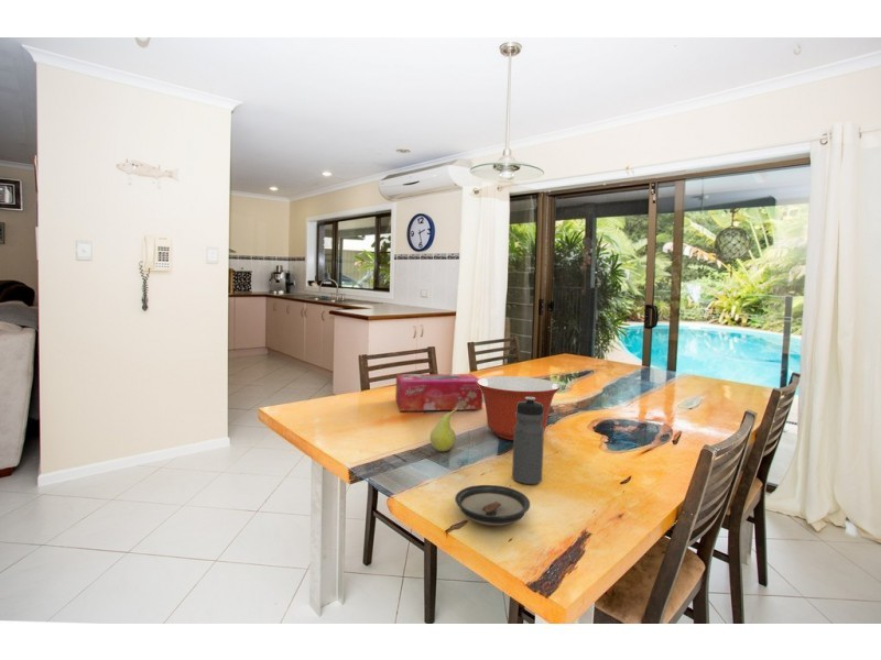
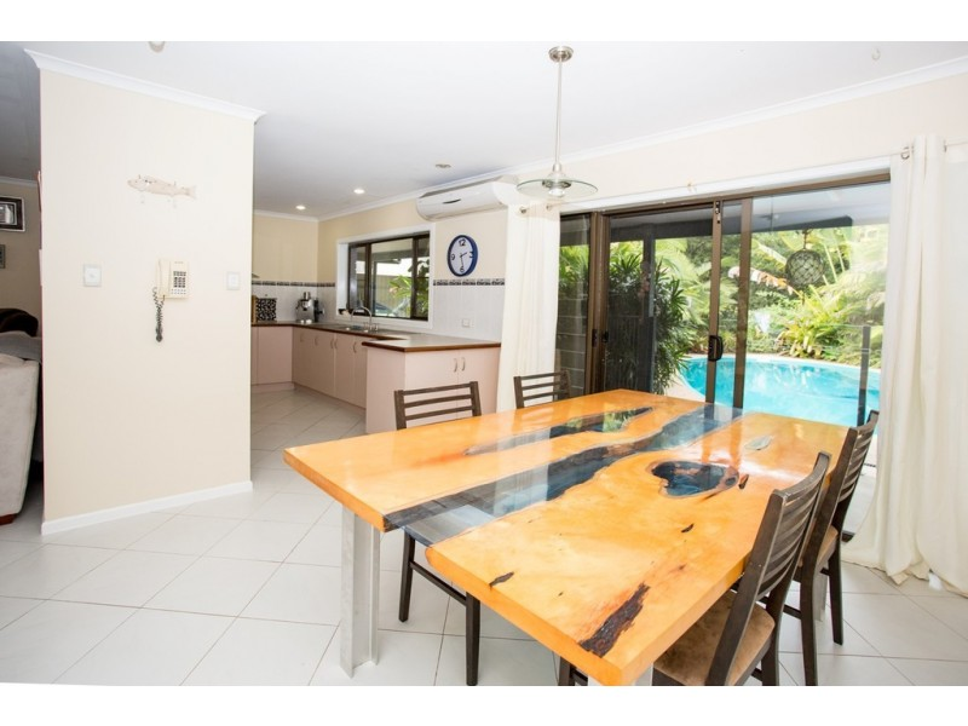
- tissue box (437, 391)
- saucer (491, 508)
- fruit (445, 429)
- water bottle (529, 438)
- mixing bowl (515, 408)
